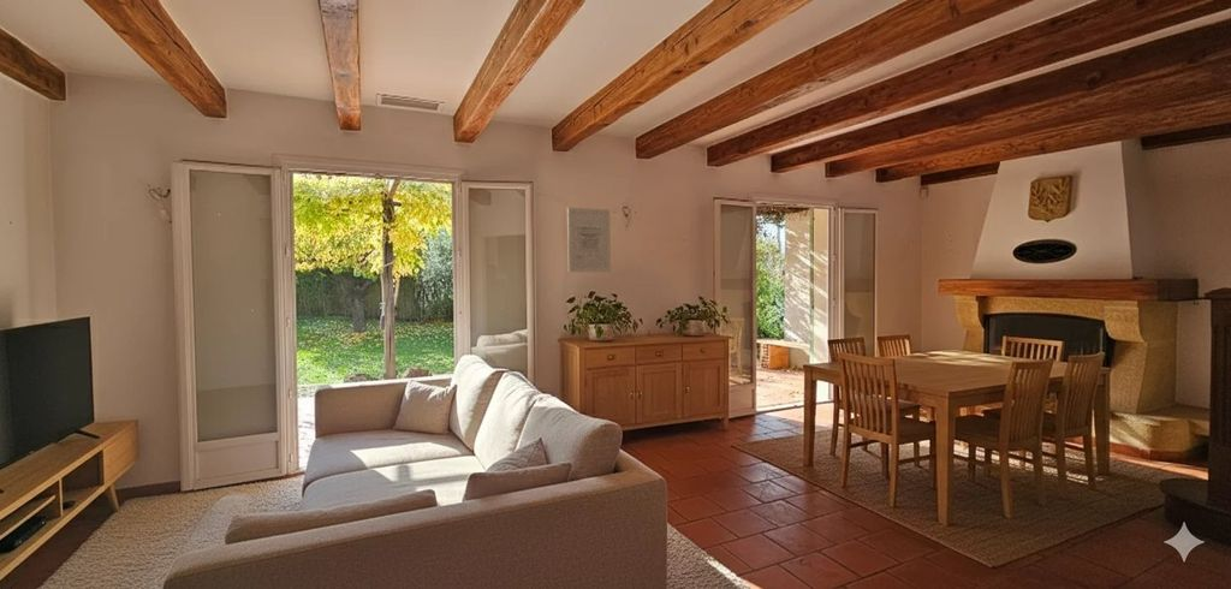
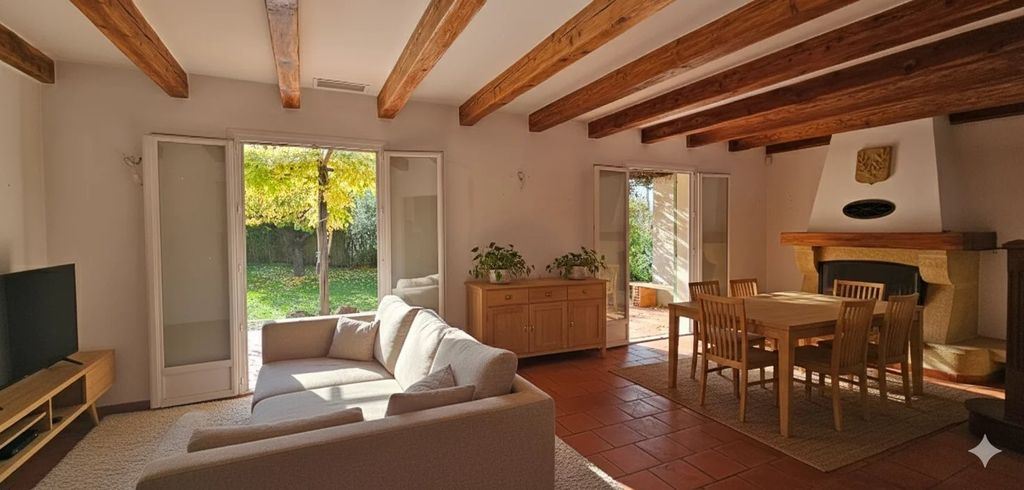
- wall art (589, 240)
